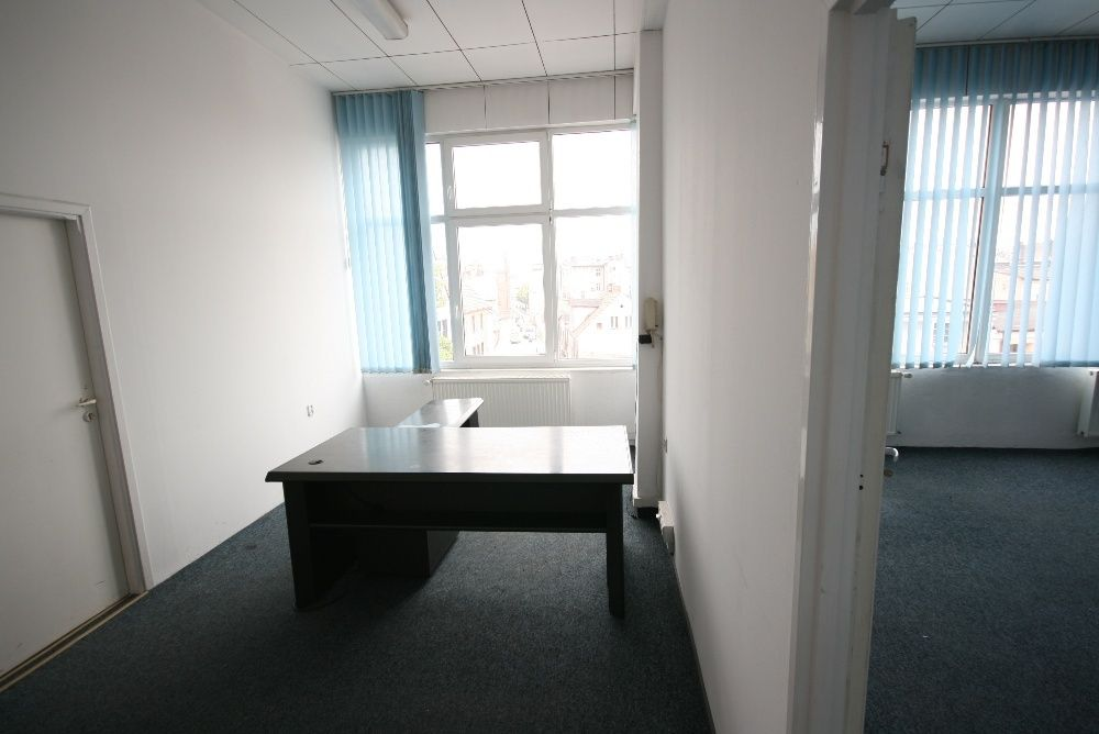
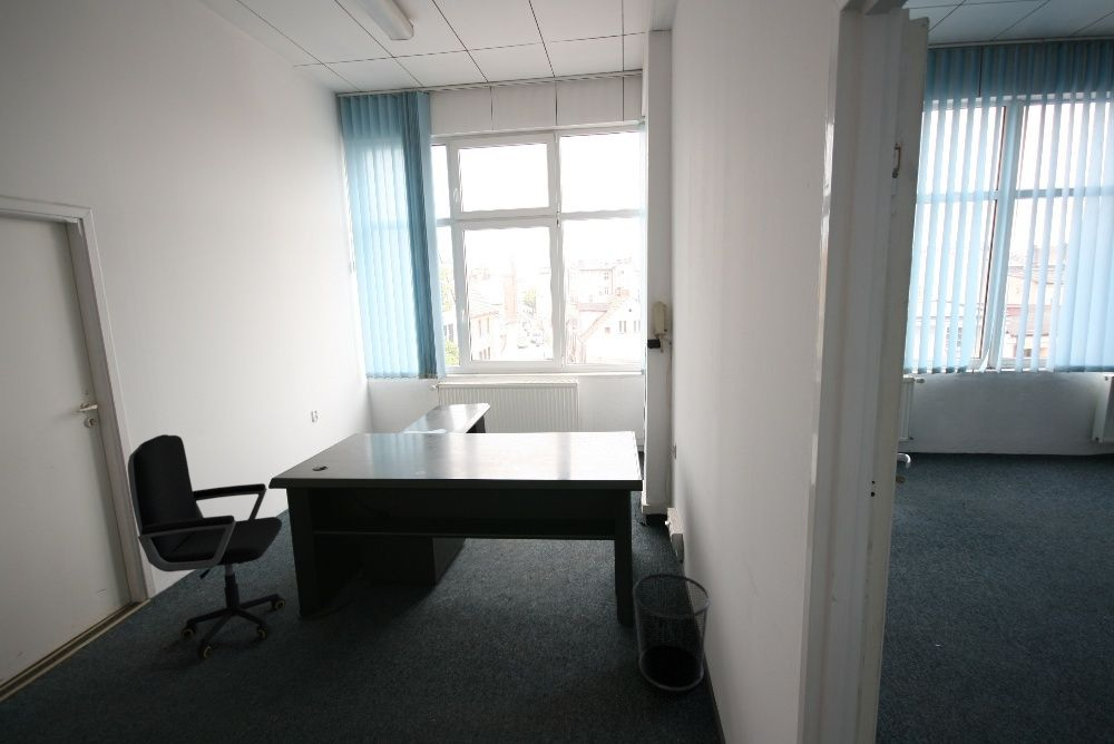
+ waste bin (671, 632)
+ office chair (214, 533)
